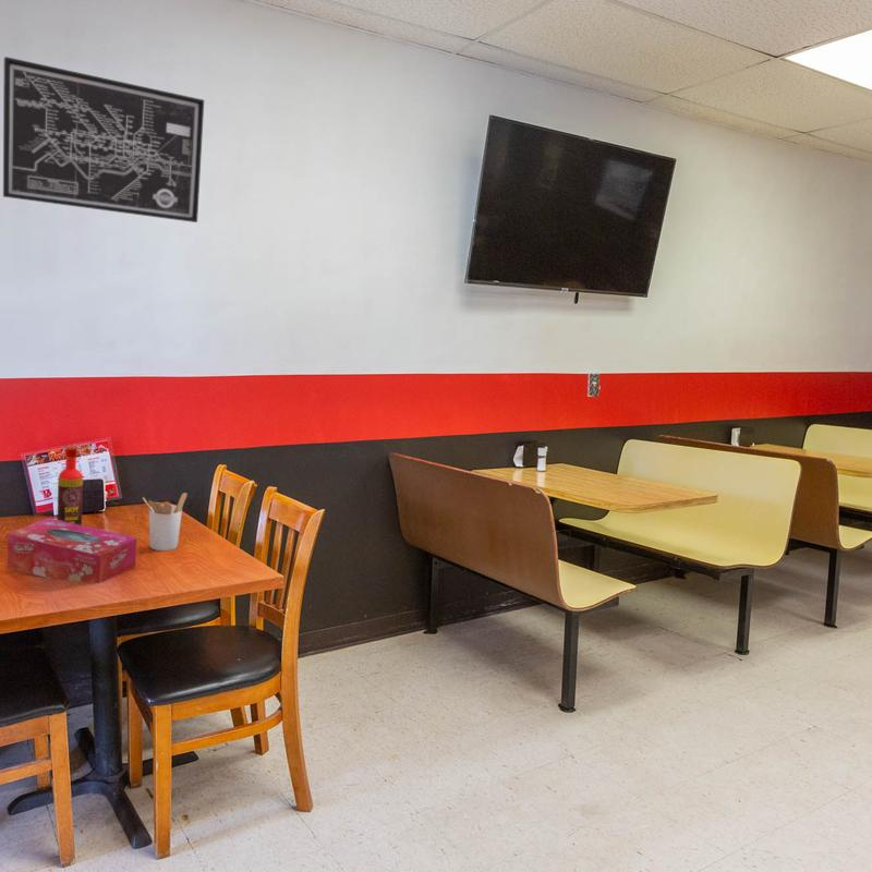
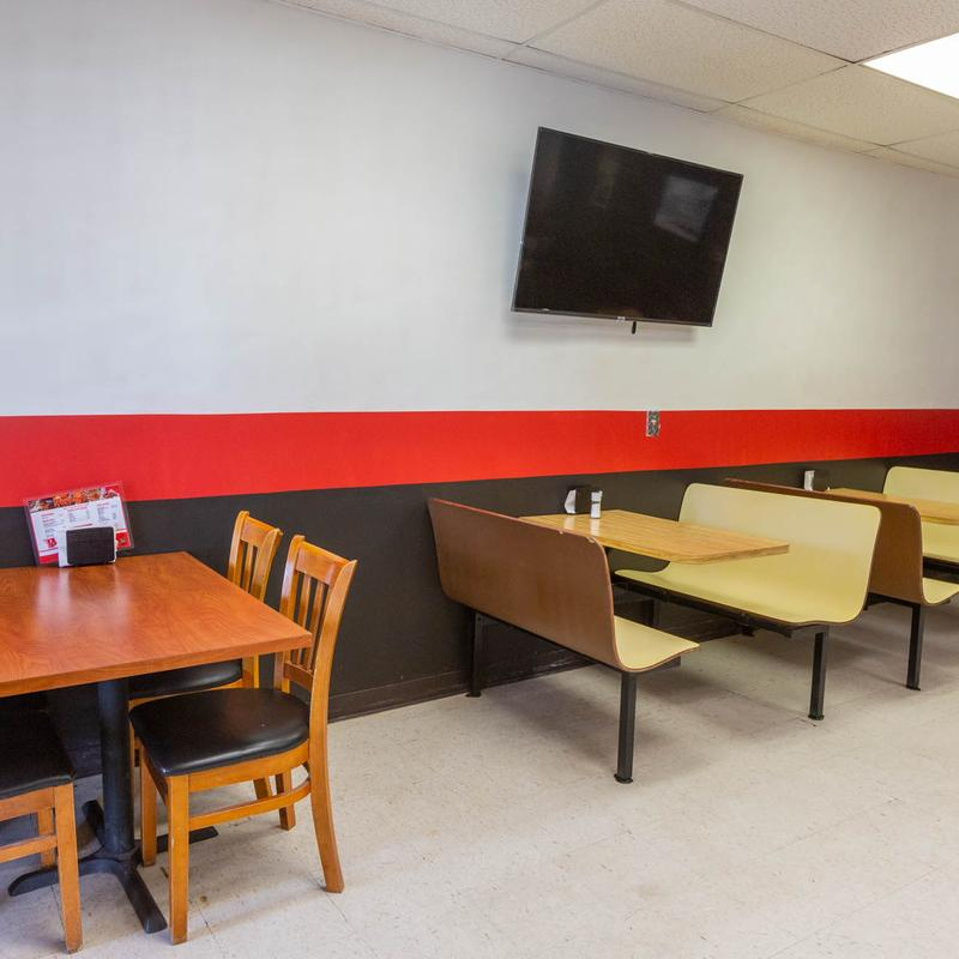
- wall art (107, 146)
- tissue box (72, 553)
- utensil holder (162, 521)
- bottle (70, 492)
